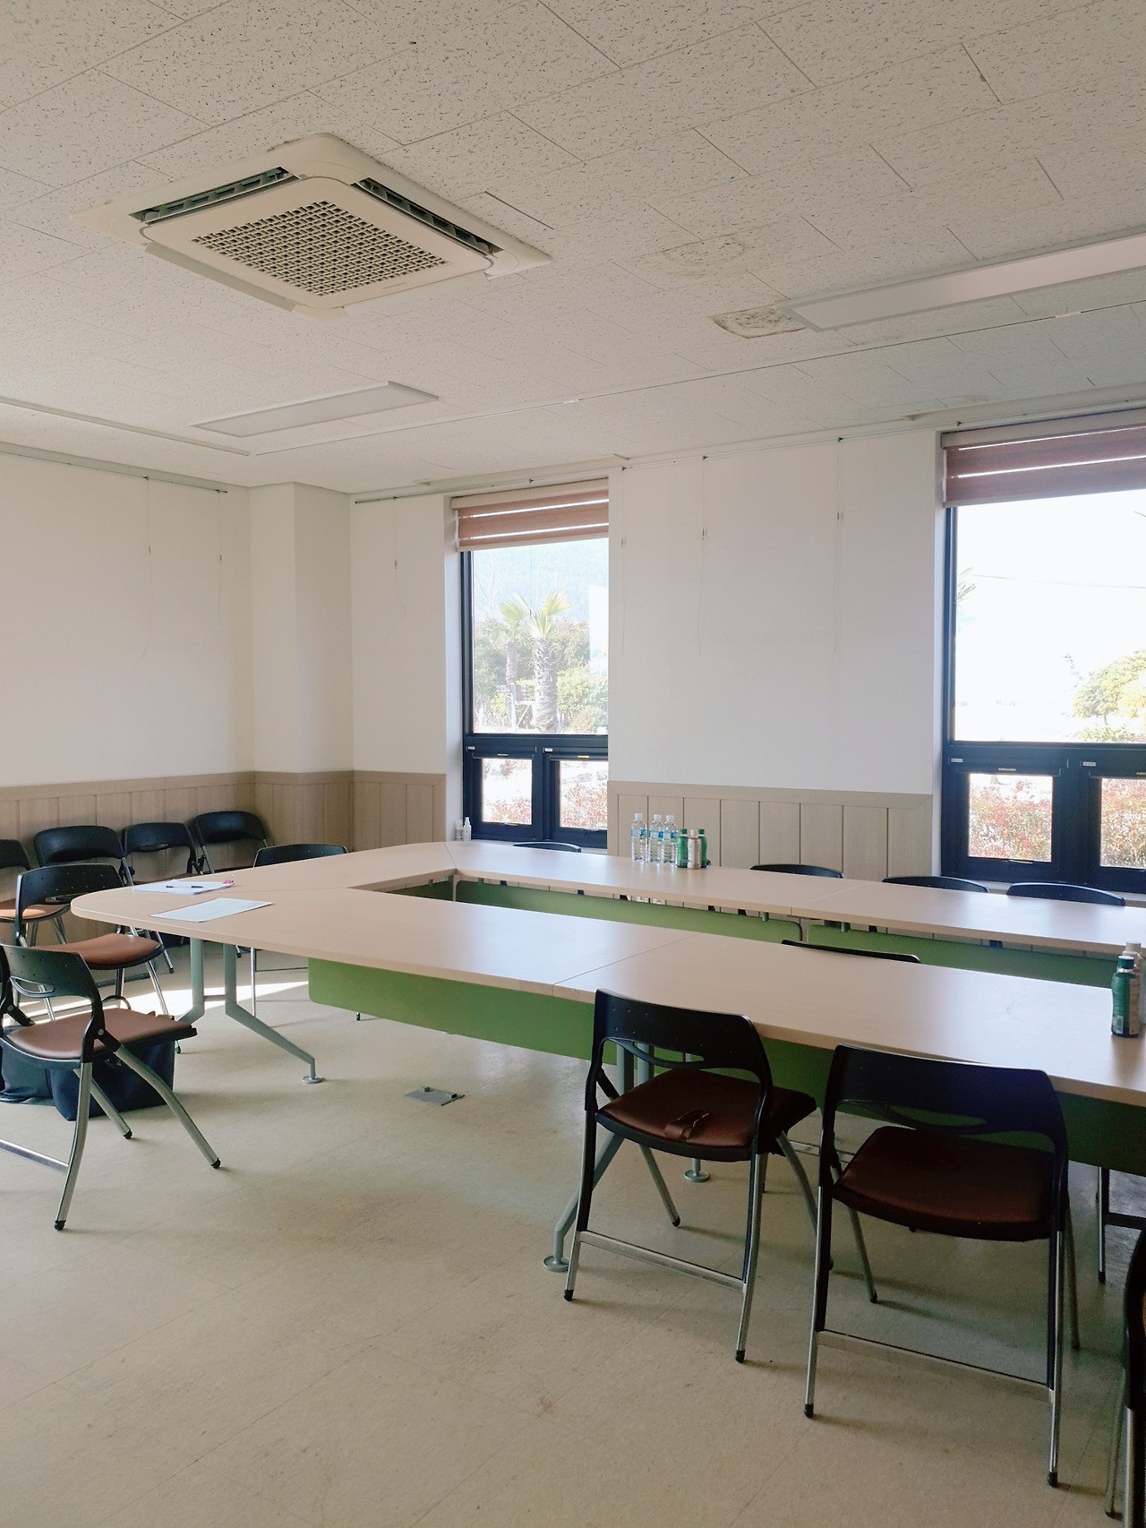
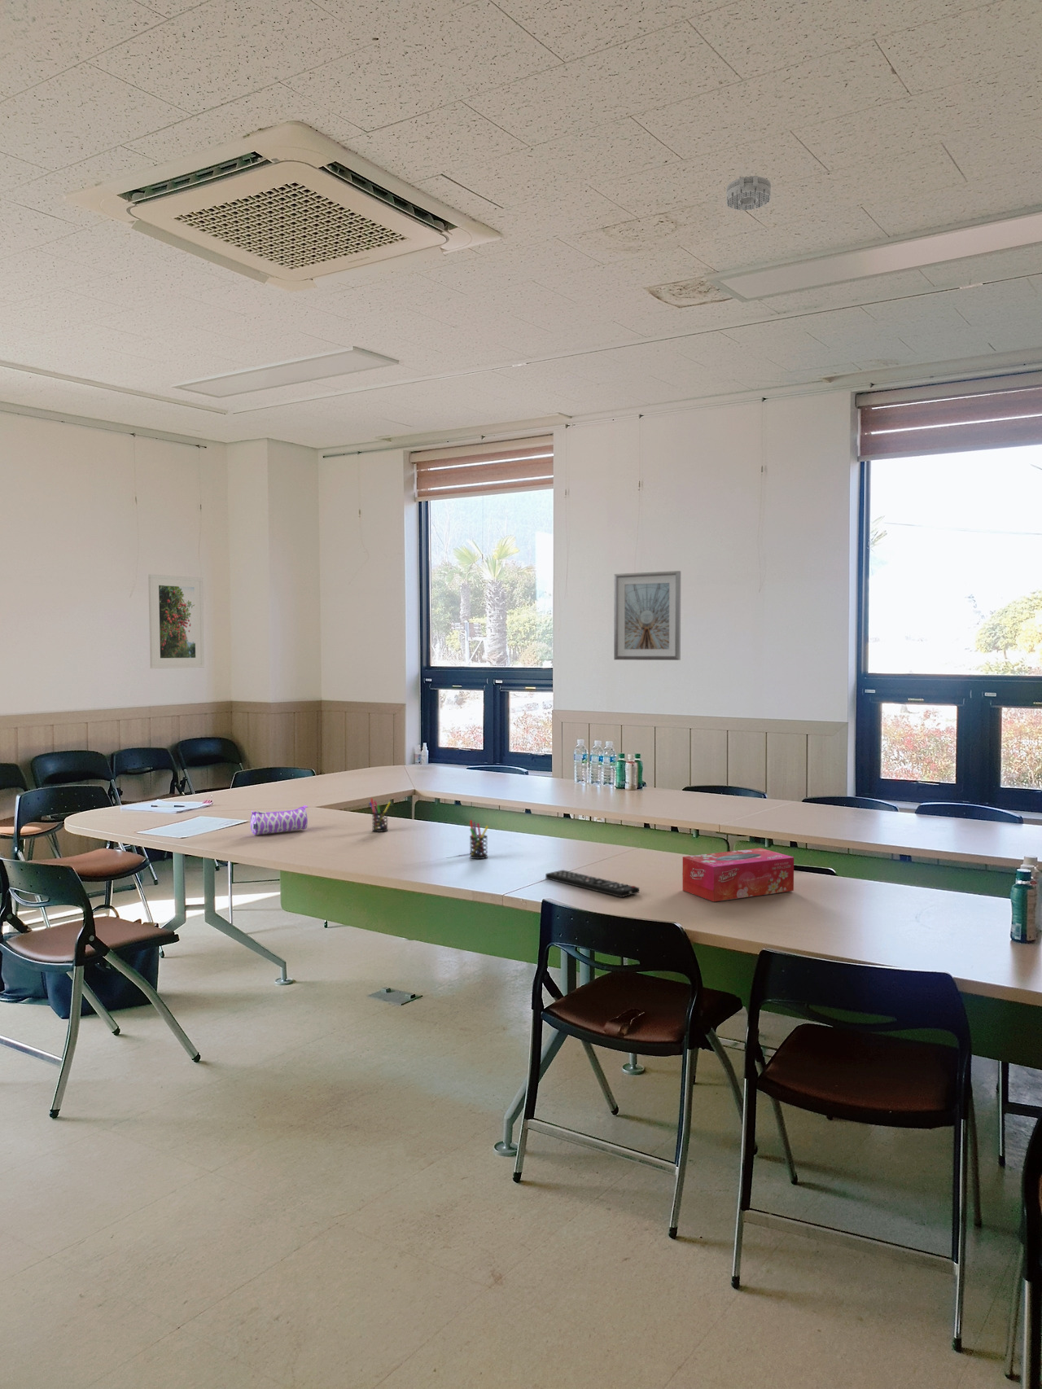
+ picture frame (647, 616)
+ pen holder (476, 838)
+ smoke detector (749, 193)
+ tissue box (738, 873)
+ remote control (591, 882)
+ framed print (176, 622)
+ pencil case (278, 820)
+ pen holder (379, 814)
